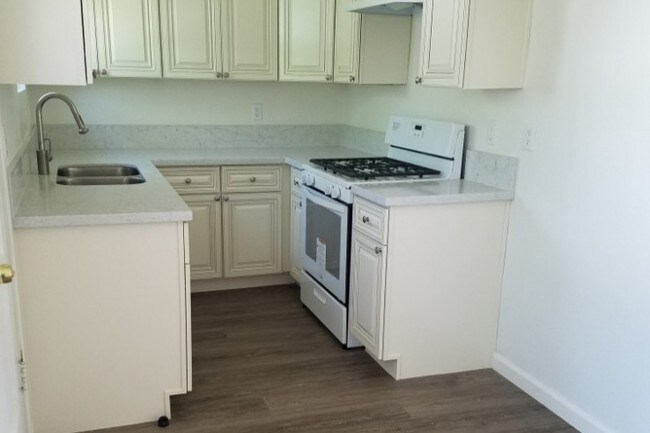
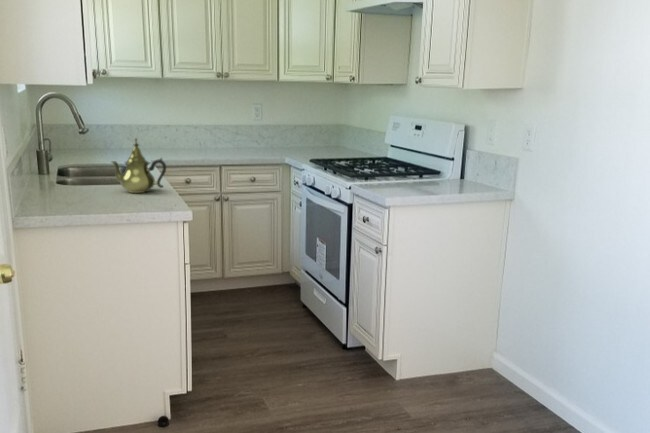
+ teapot (138, 164)
